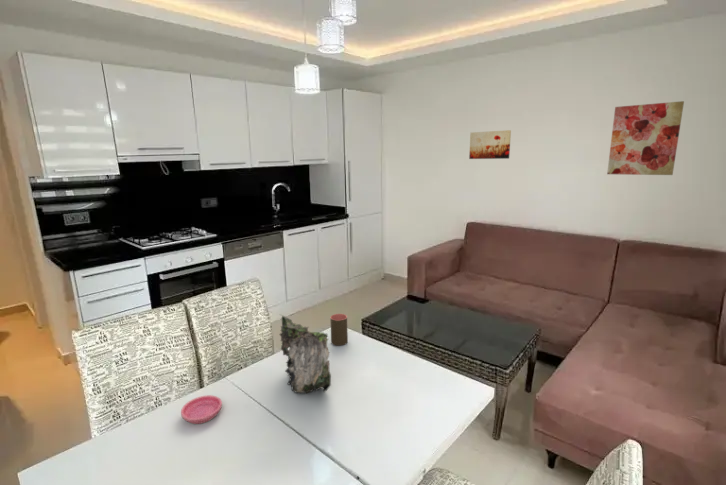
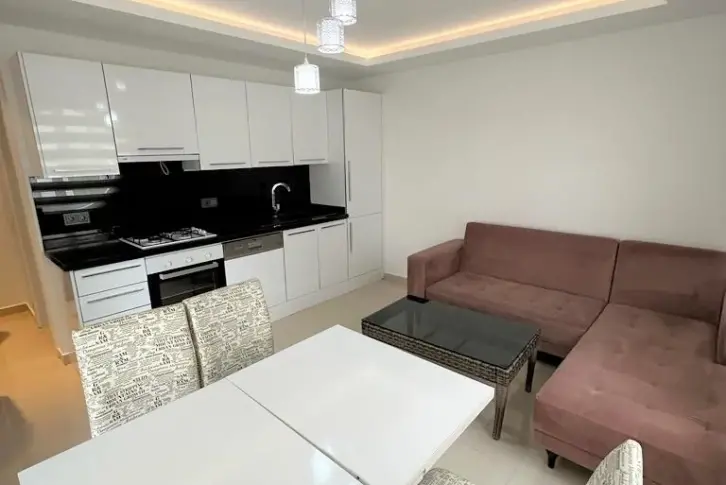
- wall art (643, 140)
- dried flowers (303, 356)
- wall art (489, 145)
- saucer (202, 410)
- cup (339, 329)
